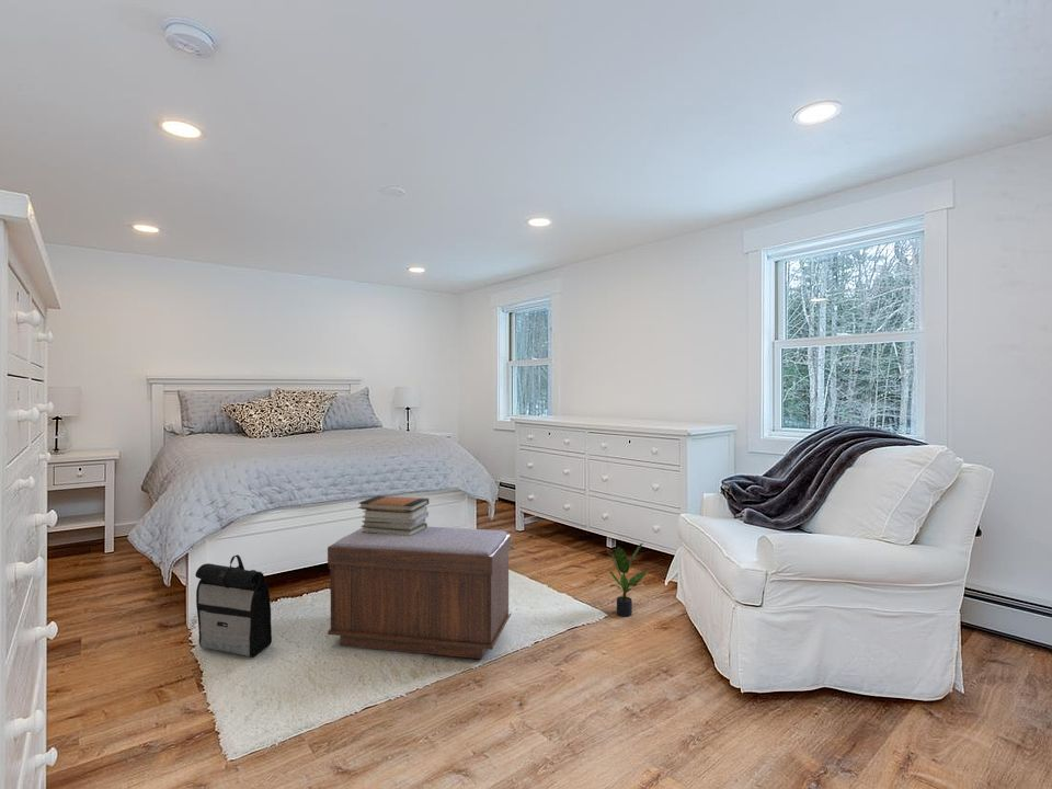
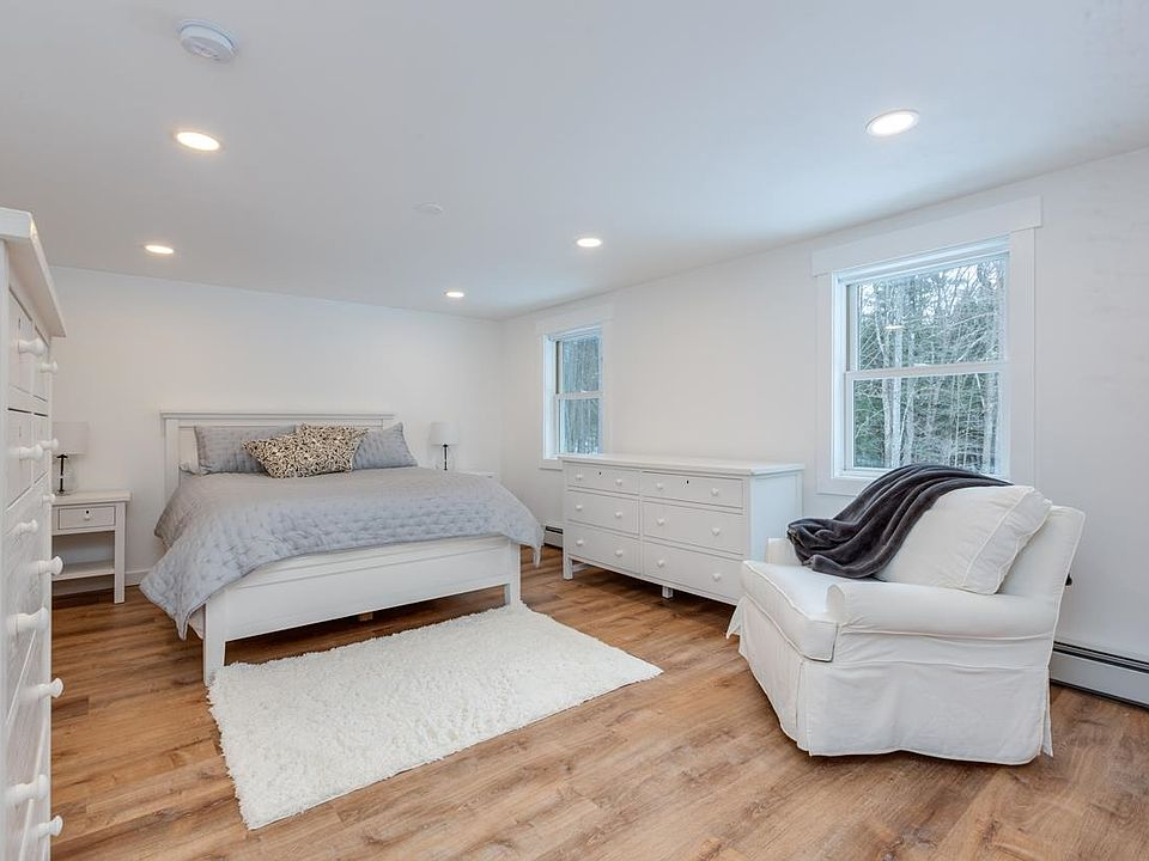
- bench (423, 584)
- book stack (395, 514)
- backpack (233, 602)
- potted plant (627, 579)
